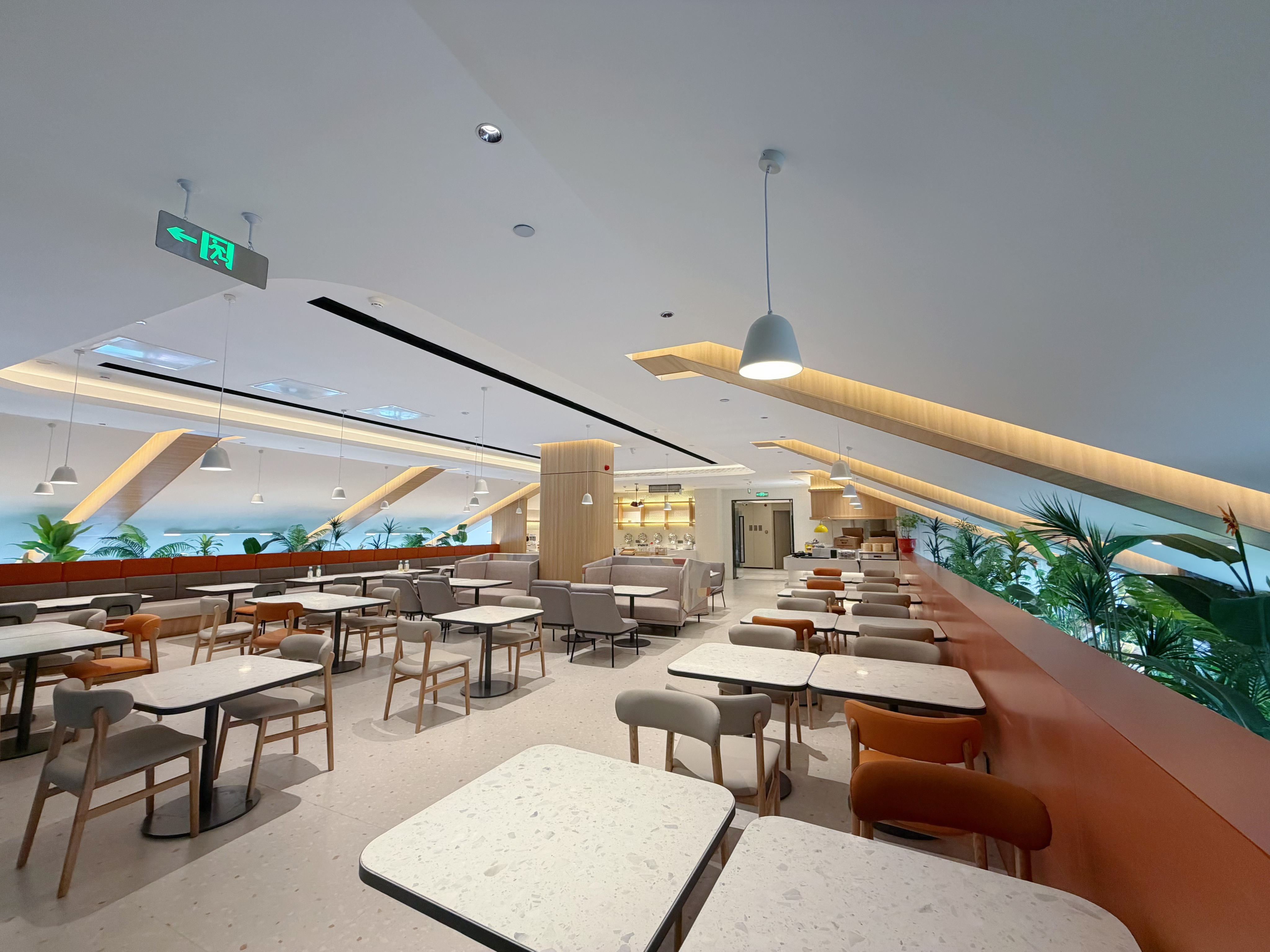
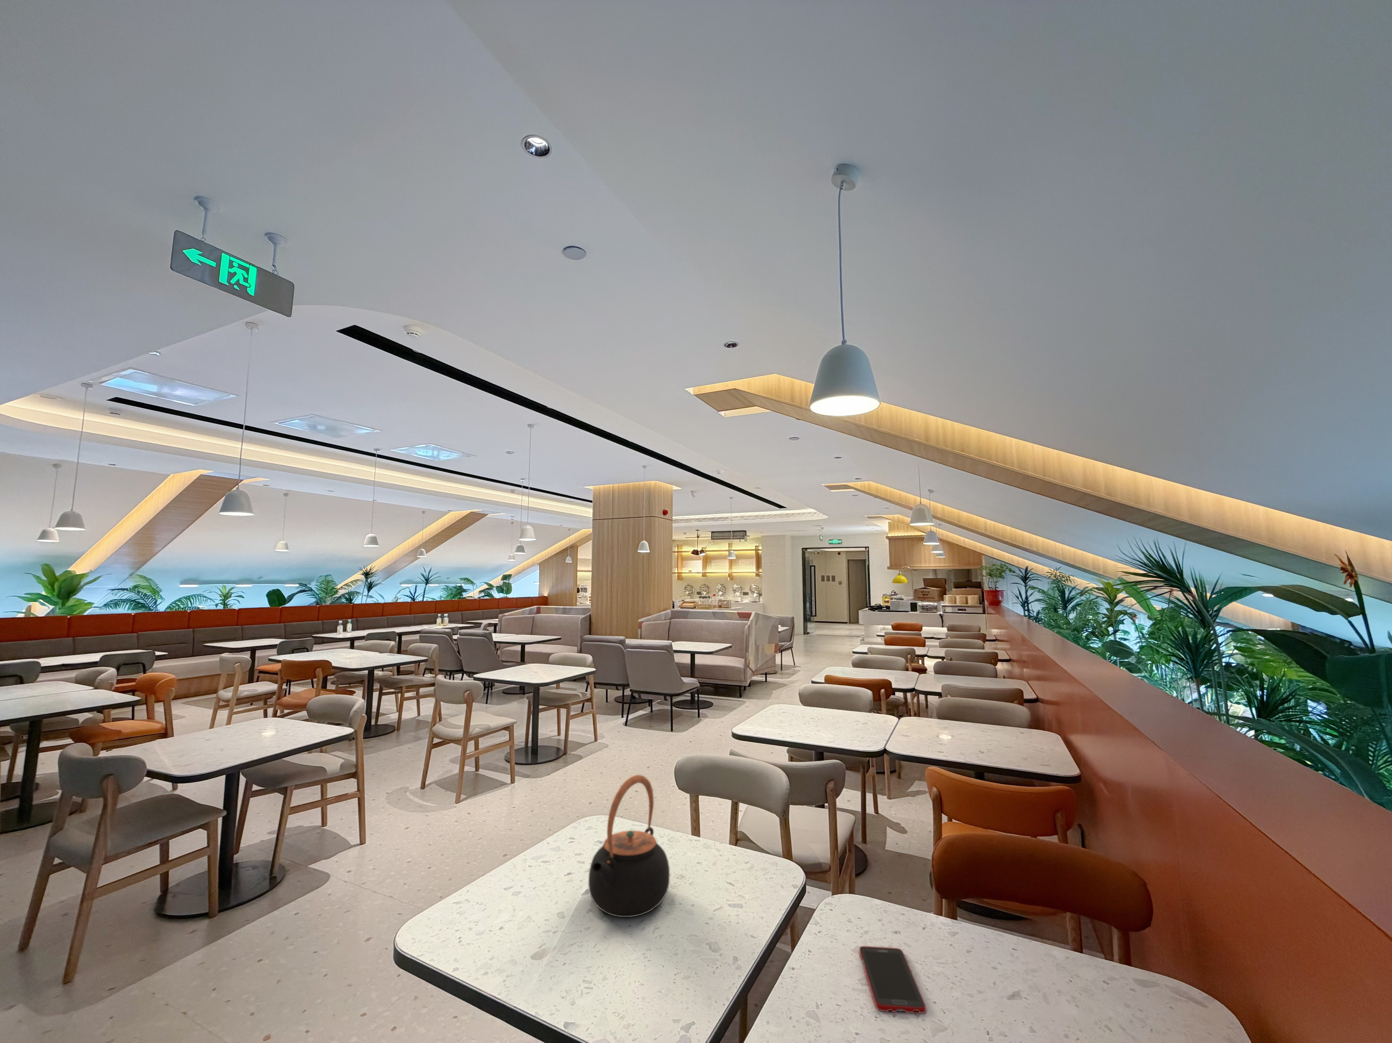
+ teapot (626, 841)
+ cell phone (890, 977)
